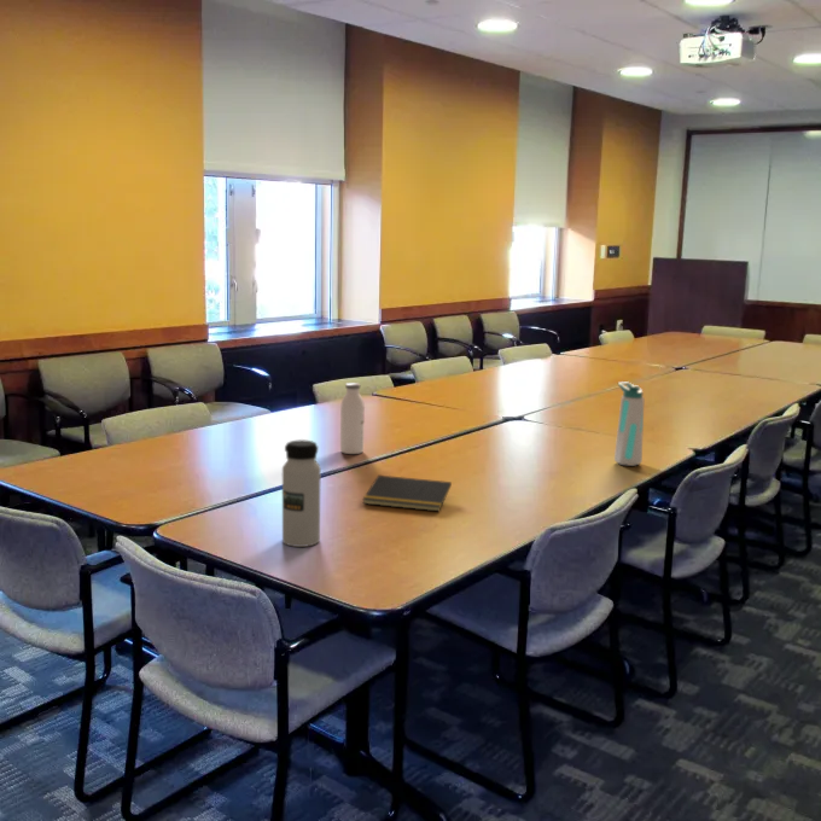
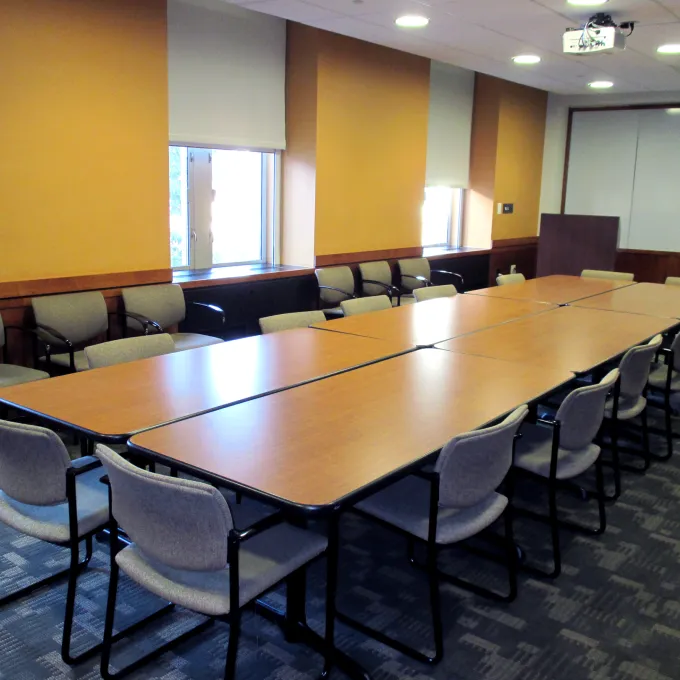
- water bottle (301, 491)
- water bottle (351, 417)
- water bottle (628, 424)
- notepad (407, 491)
